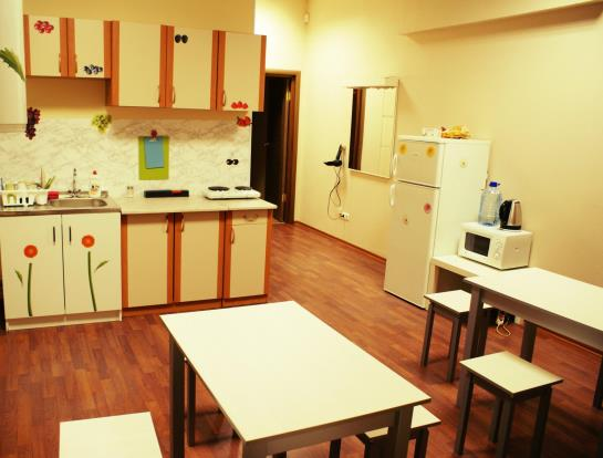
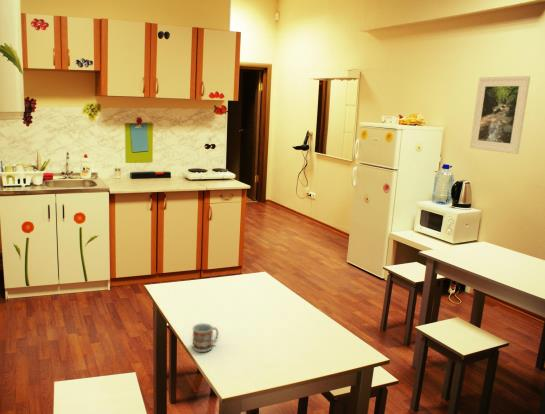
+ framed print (498, 114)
+ cup (205, 336)
